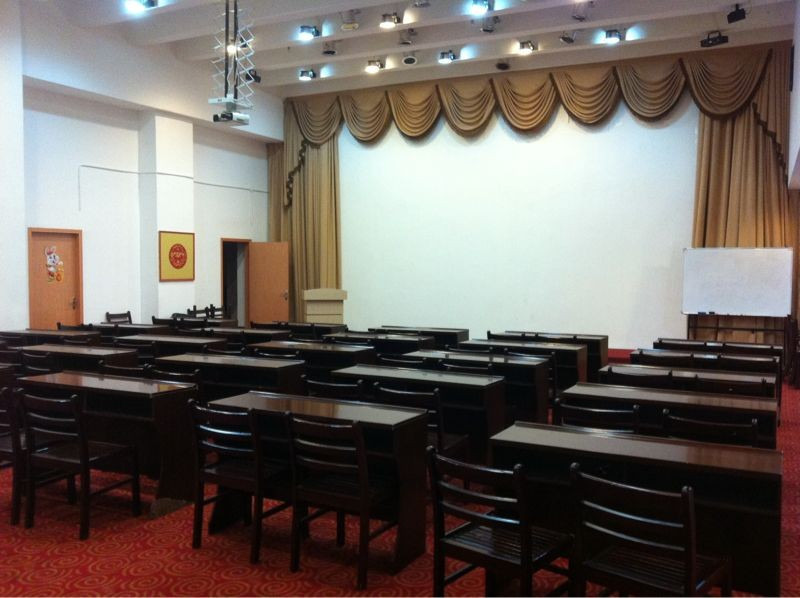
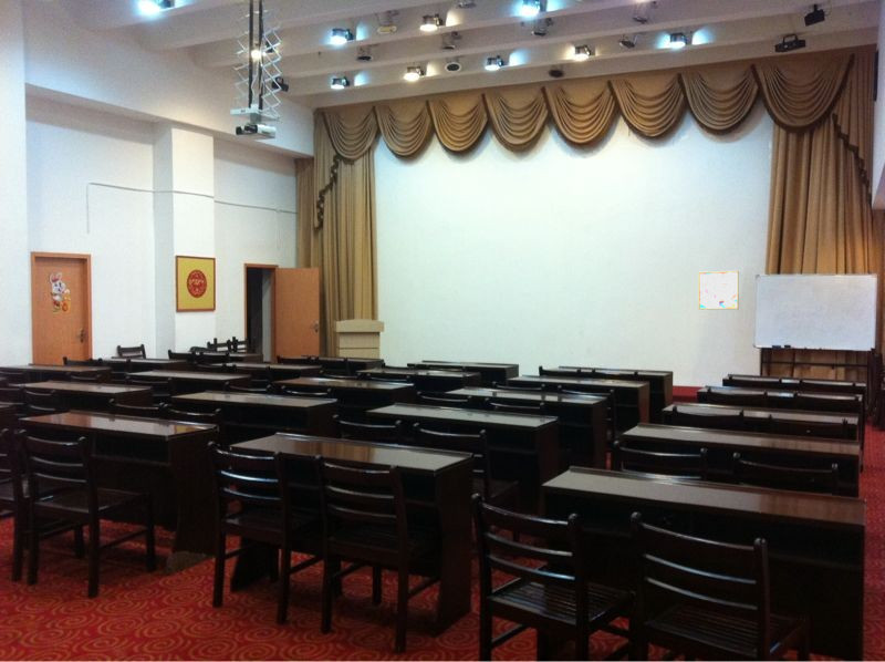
+ wall art (718, 290)
